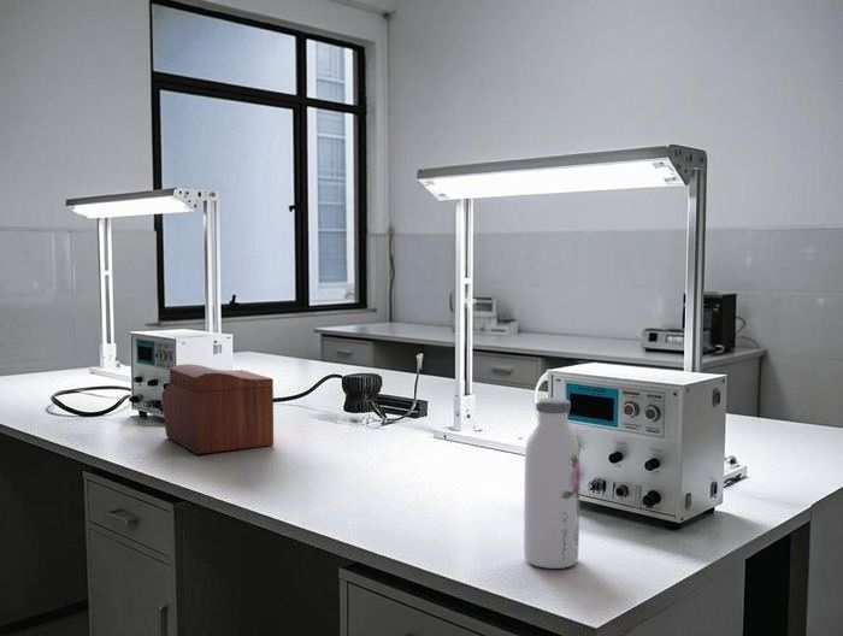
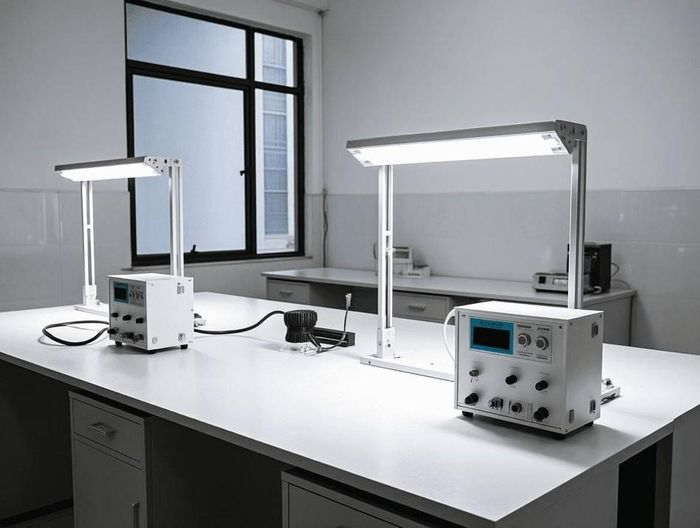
- water bottle (552, 479)
- sewing box (218, 402)
